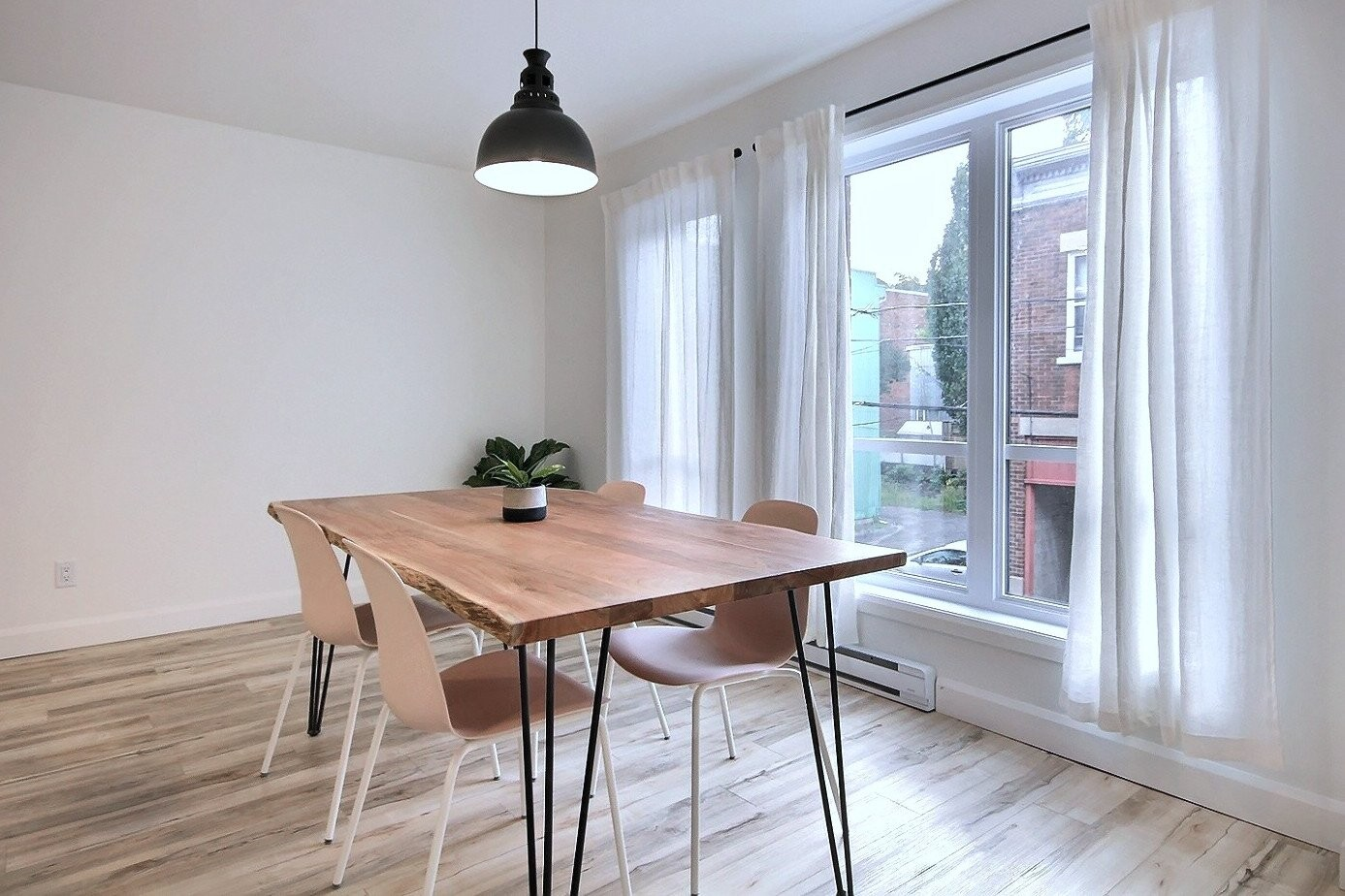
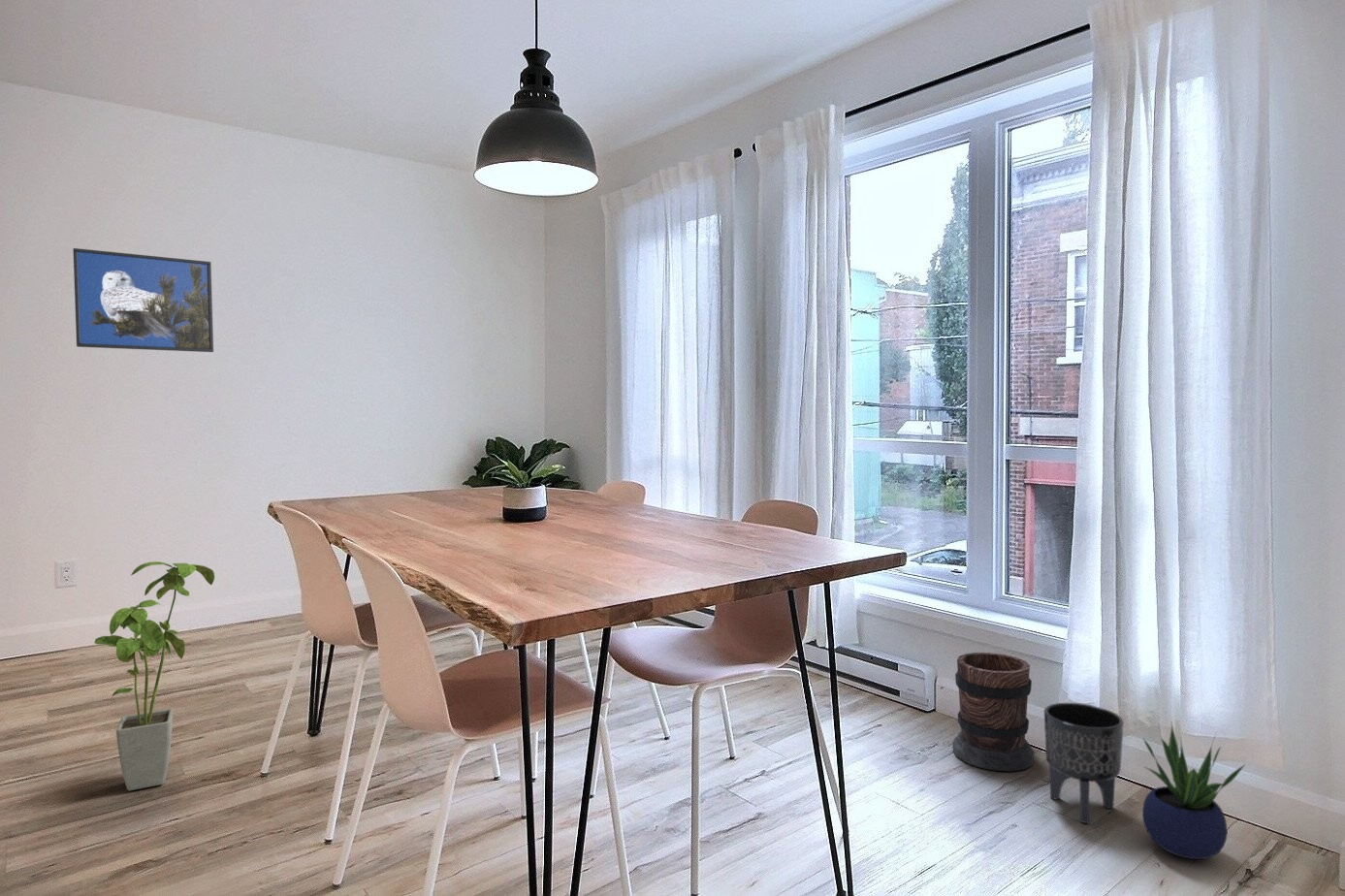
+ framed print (146, 303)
+ house plant (158, 670)
+ wooden barrel (997, 706)
+ potted plant (1192, 793)
+ planter (1082, 761)
